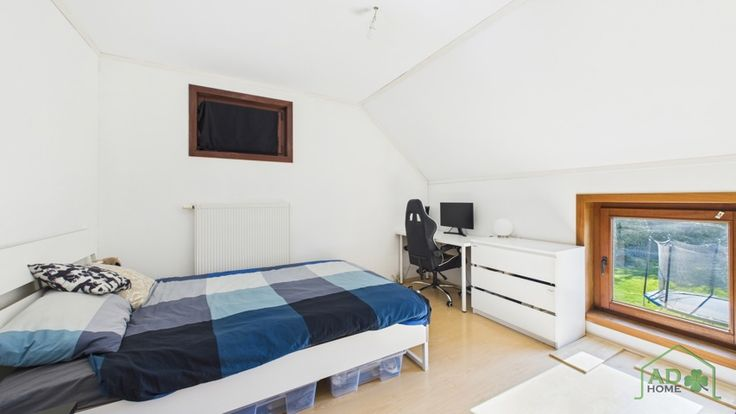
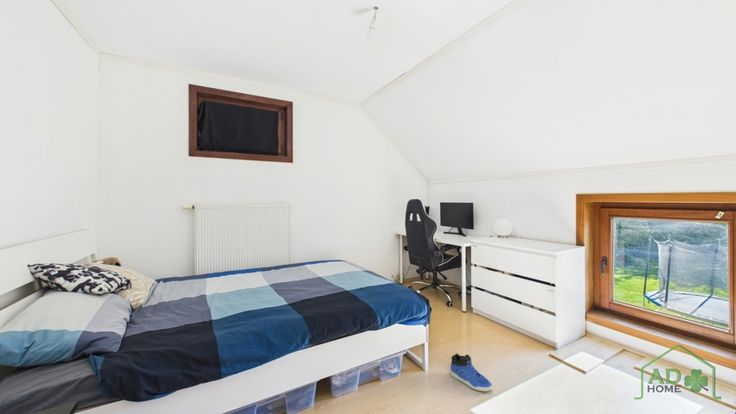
+ sneaker (470, 369)
